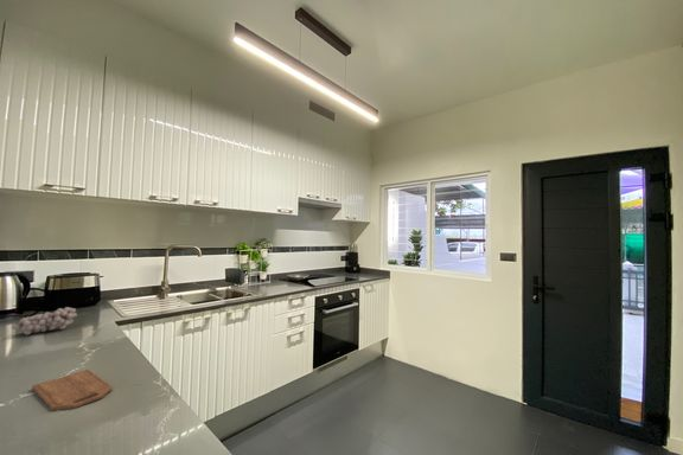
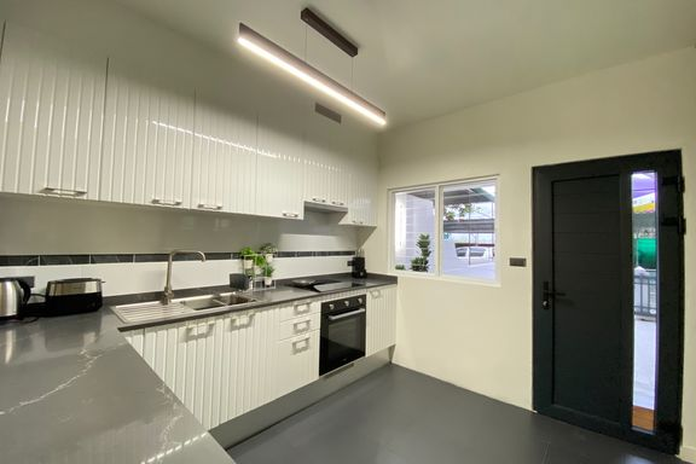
- cutting board (74, 389)
- fruit (46, 320)
